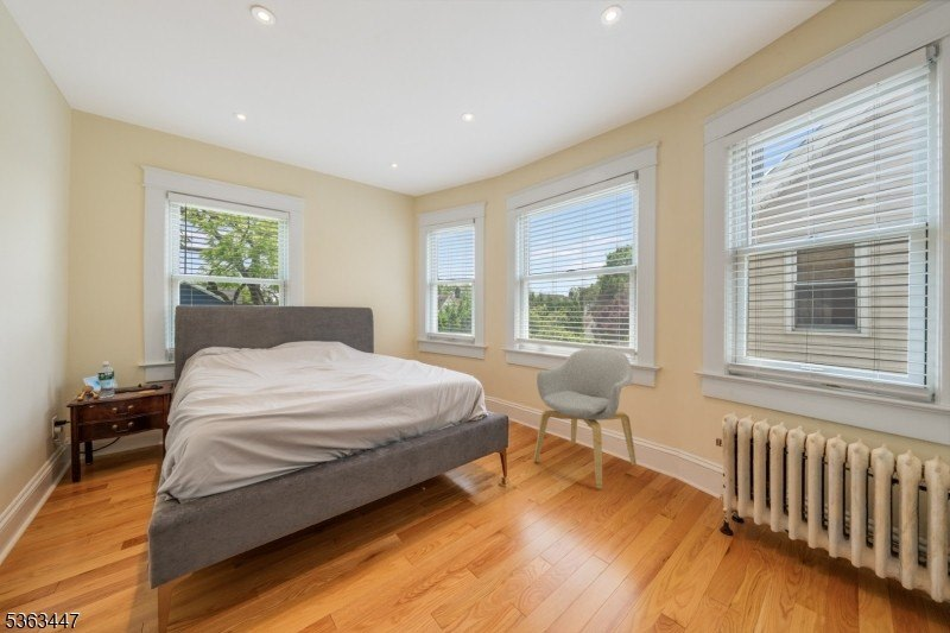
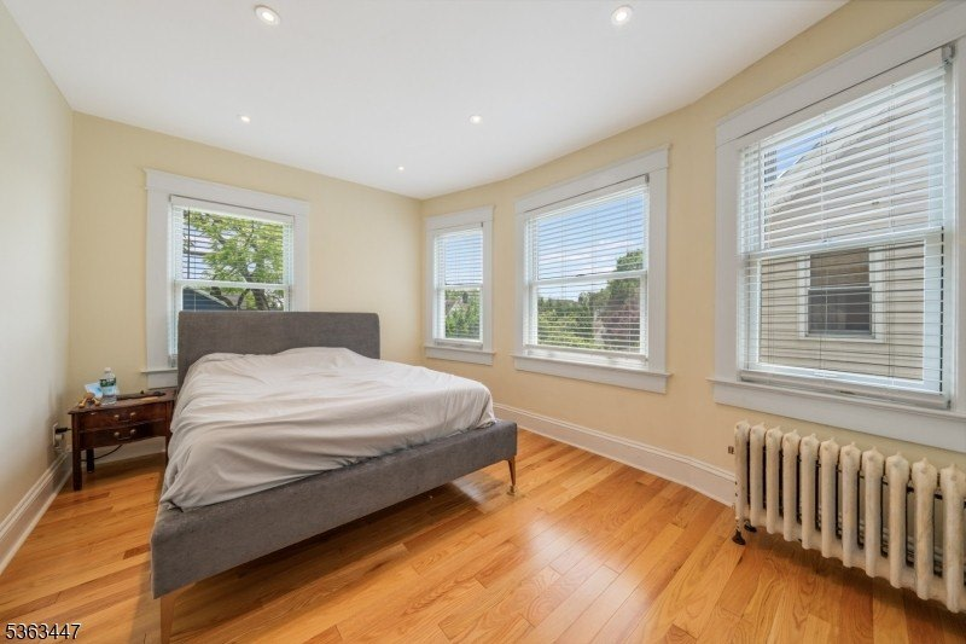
- armchair (585, 406)
